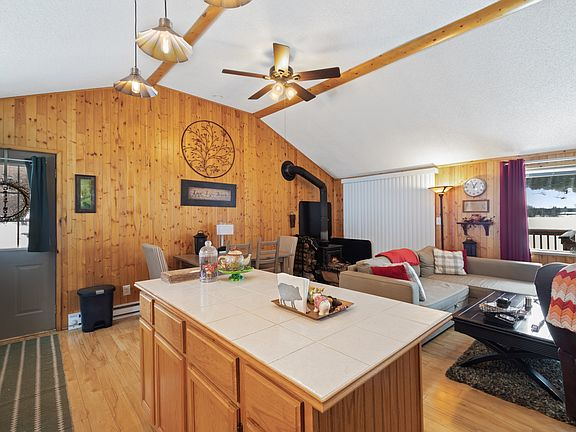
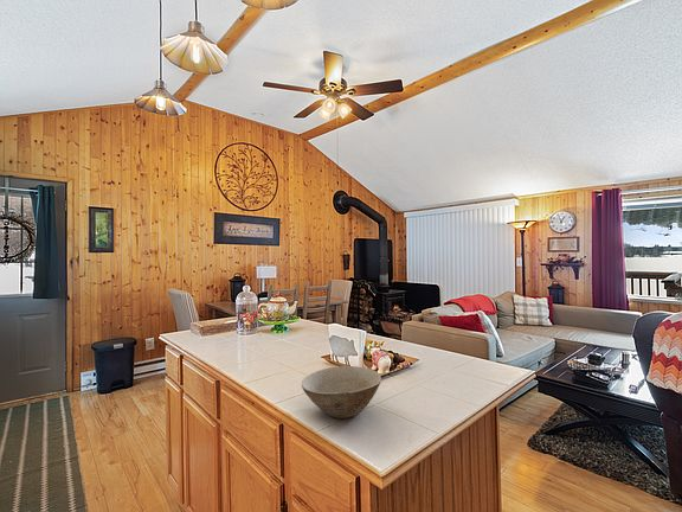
+ bowl (341, 392)
